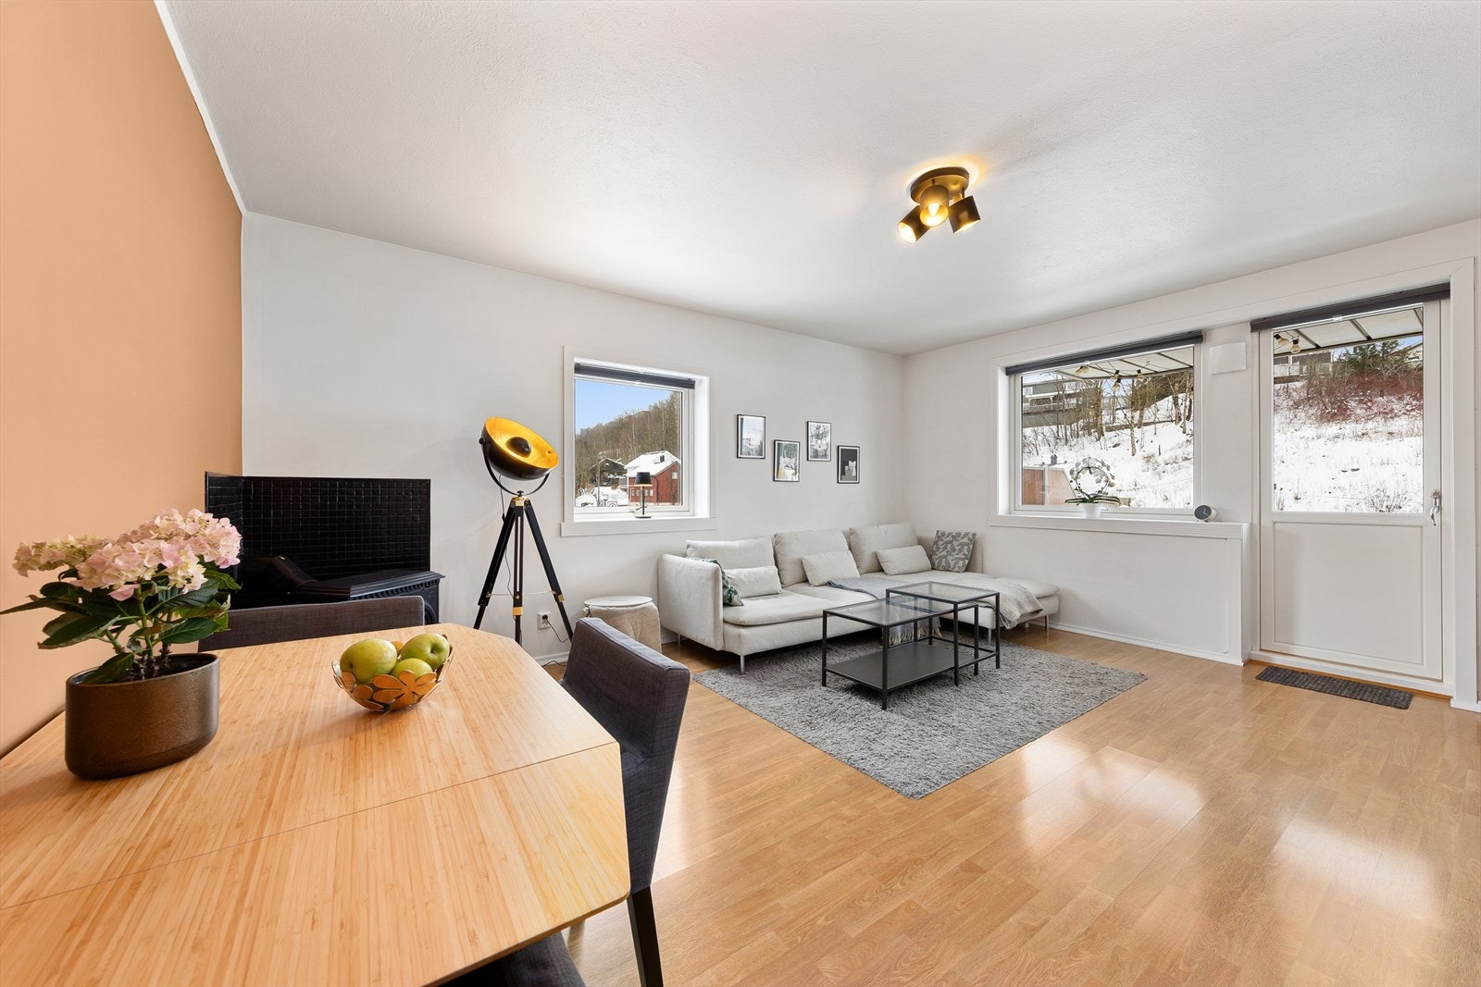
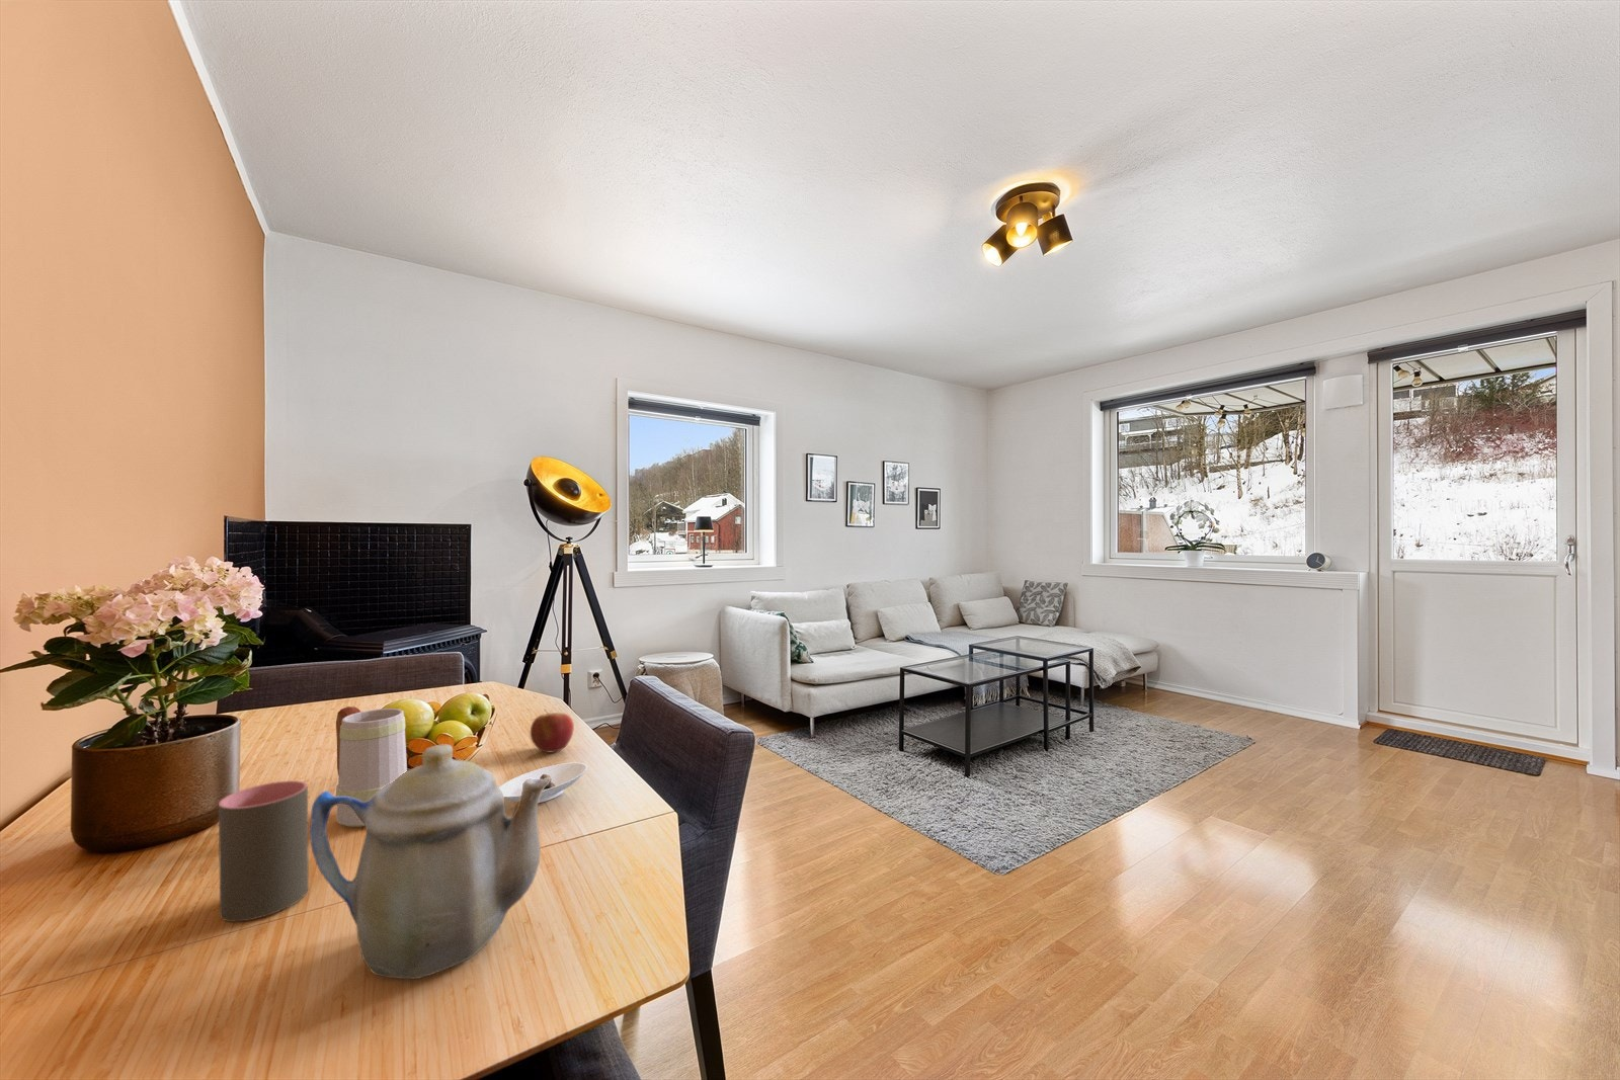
+ cup (264, 847)
+ teapot (436, 844)
+ mug (366, 761)
+ saucer (545, 786)
+ apple (552, 729)
